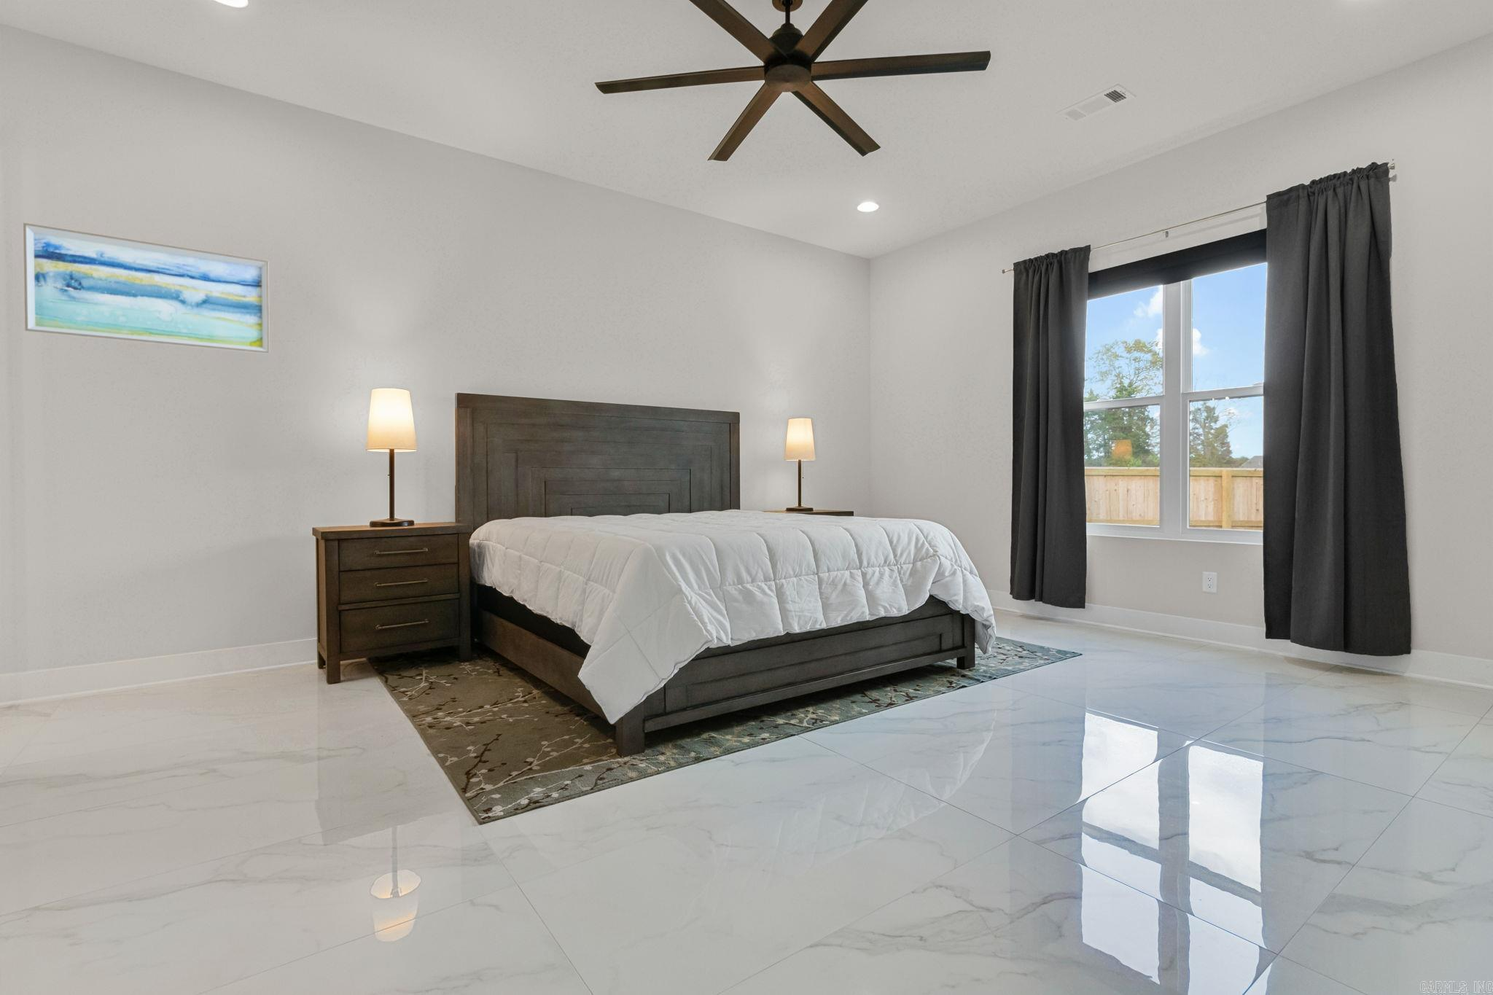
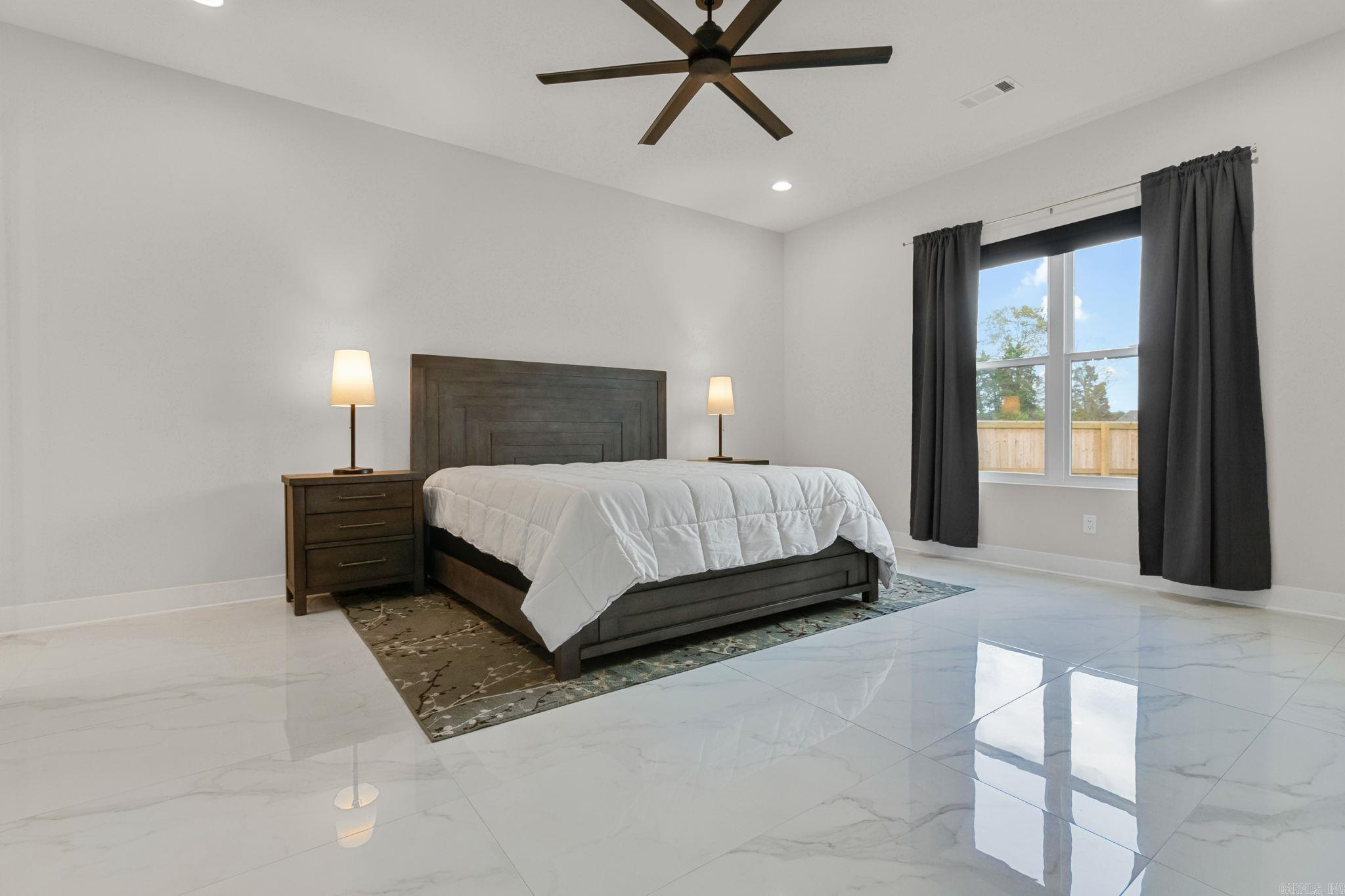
- wall art (157, 294)
